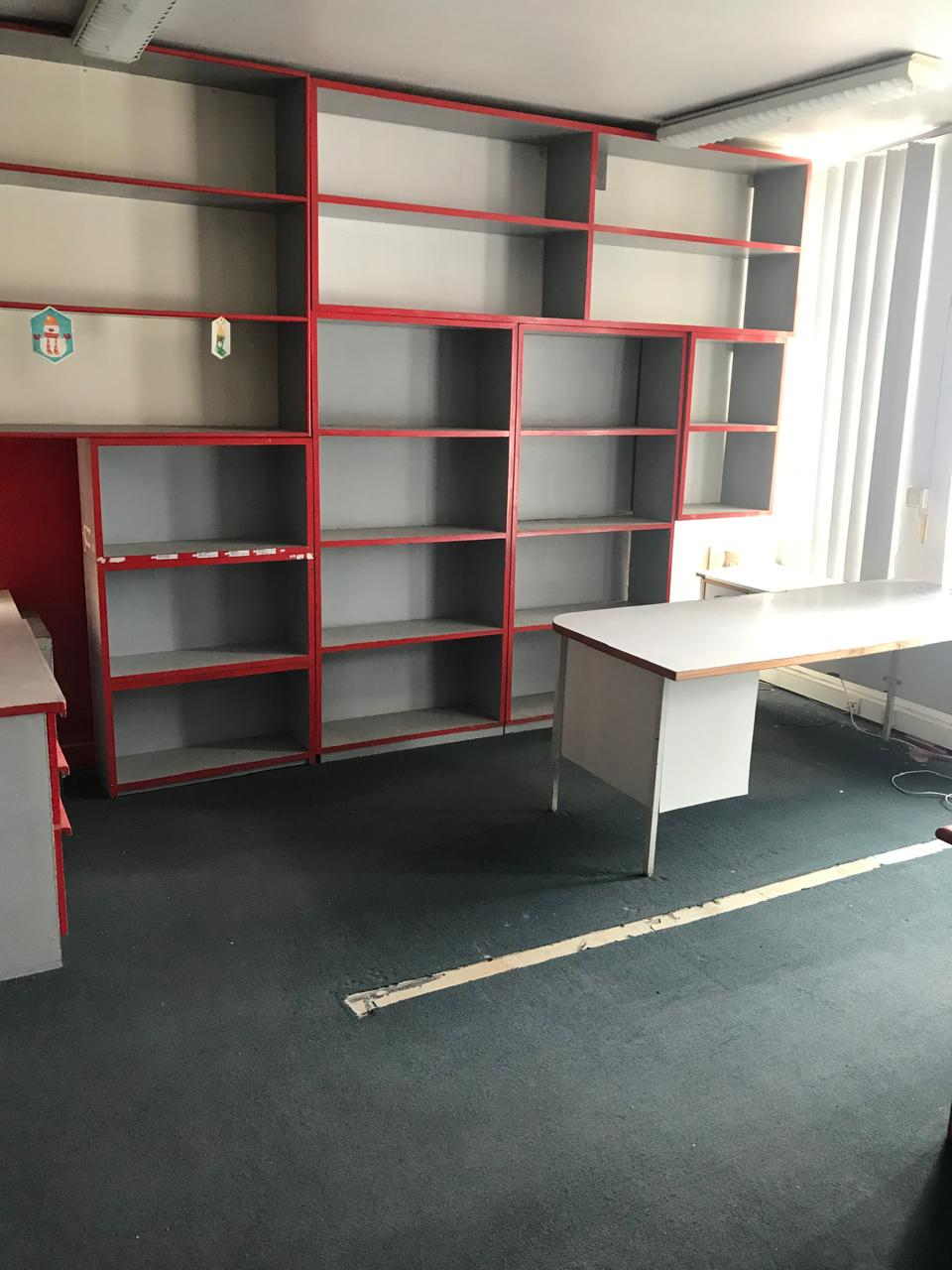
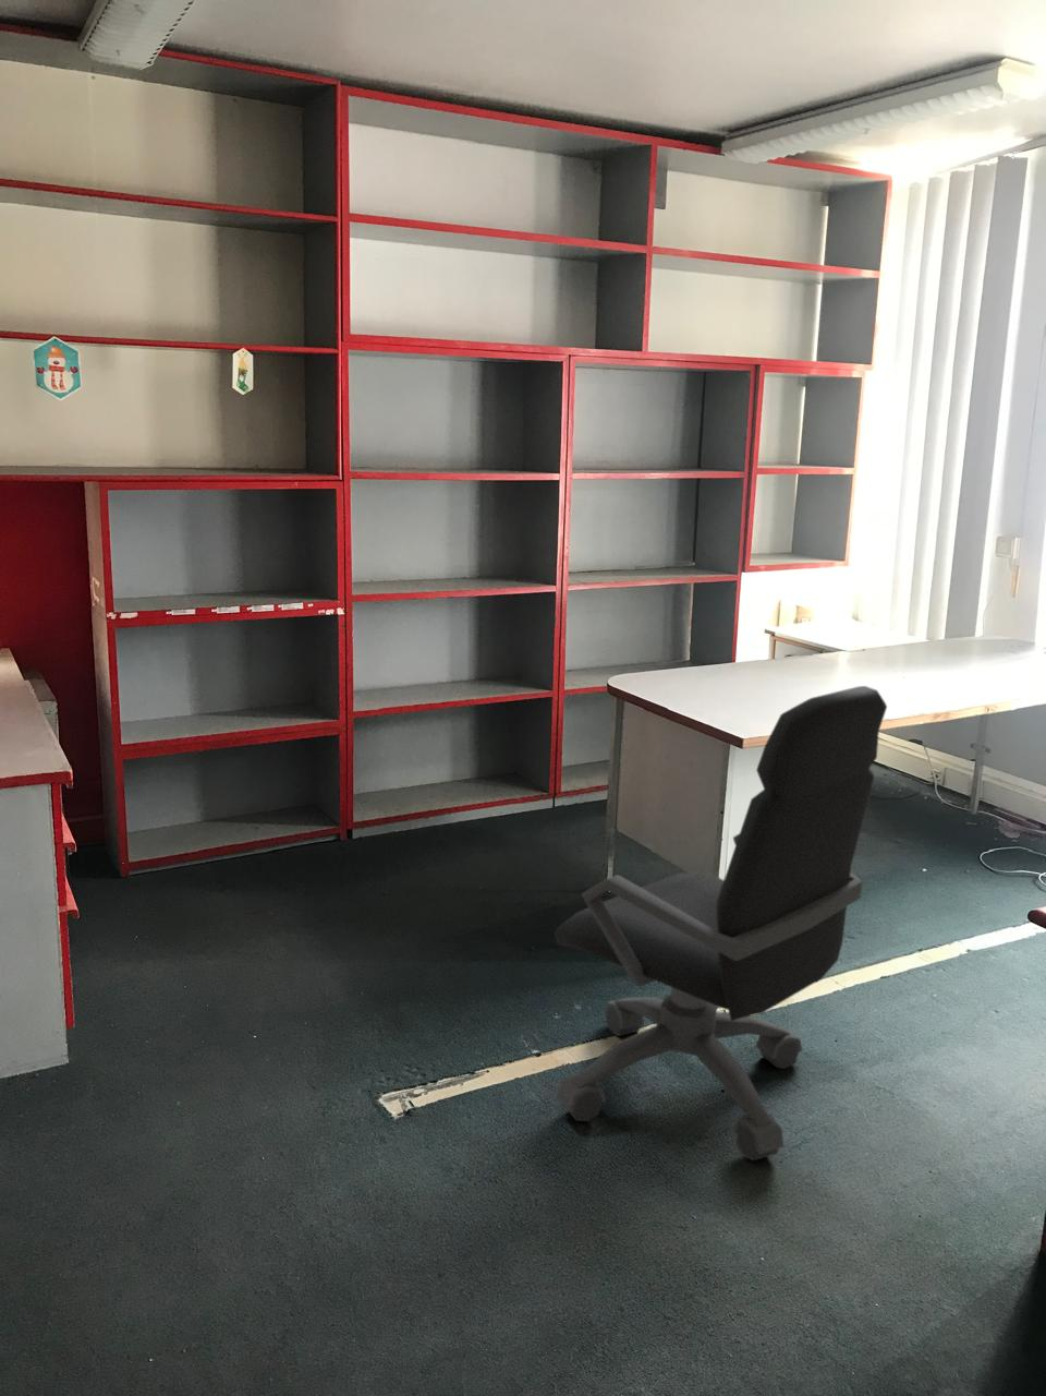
+ office chair (702, 888)
